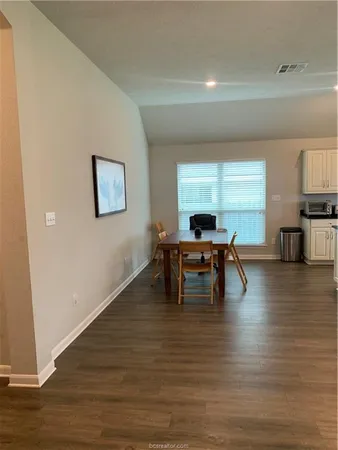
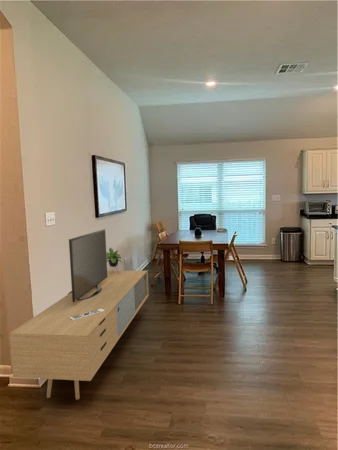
+ media console (96, 291)
